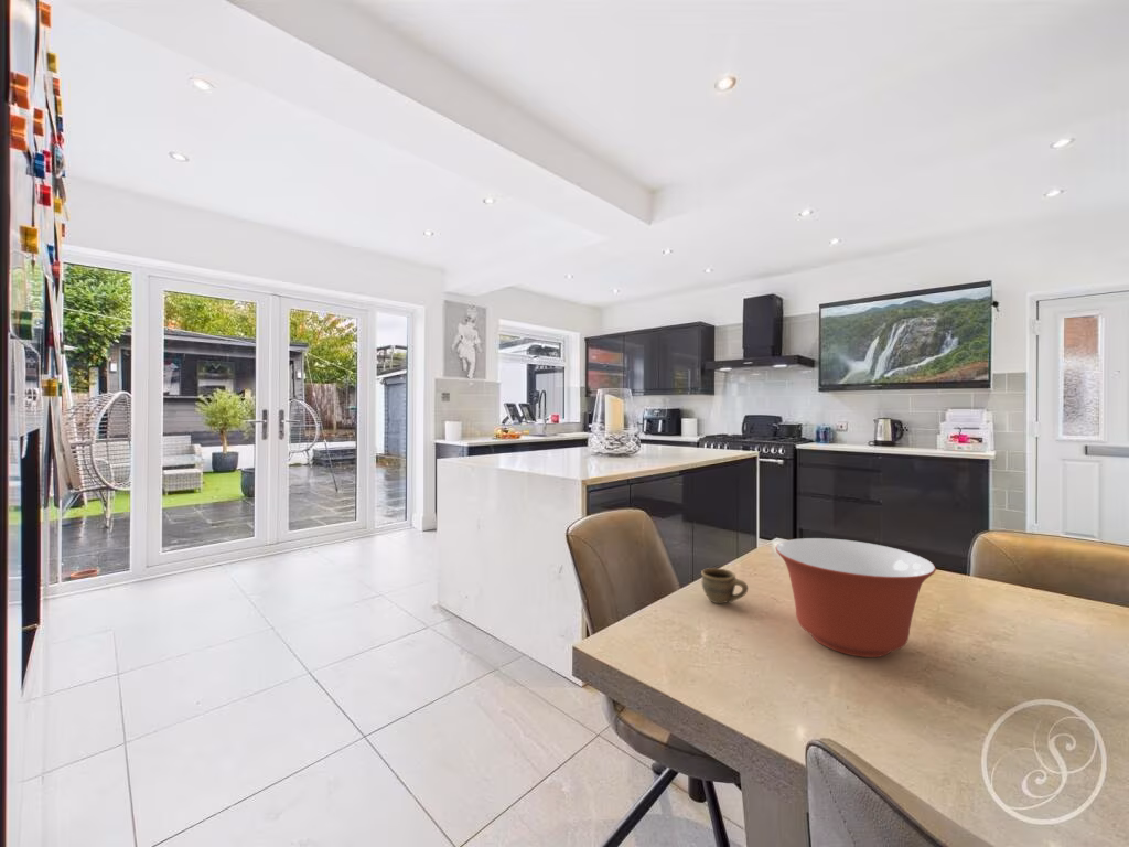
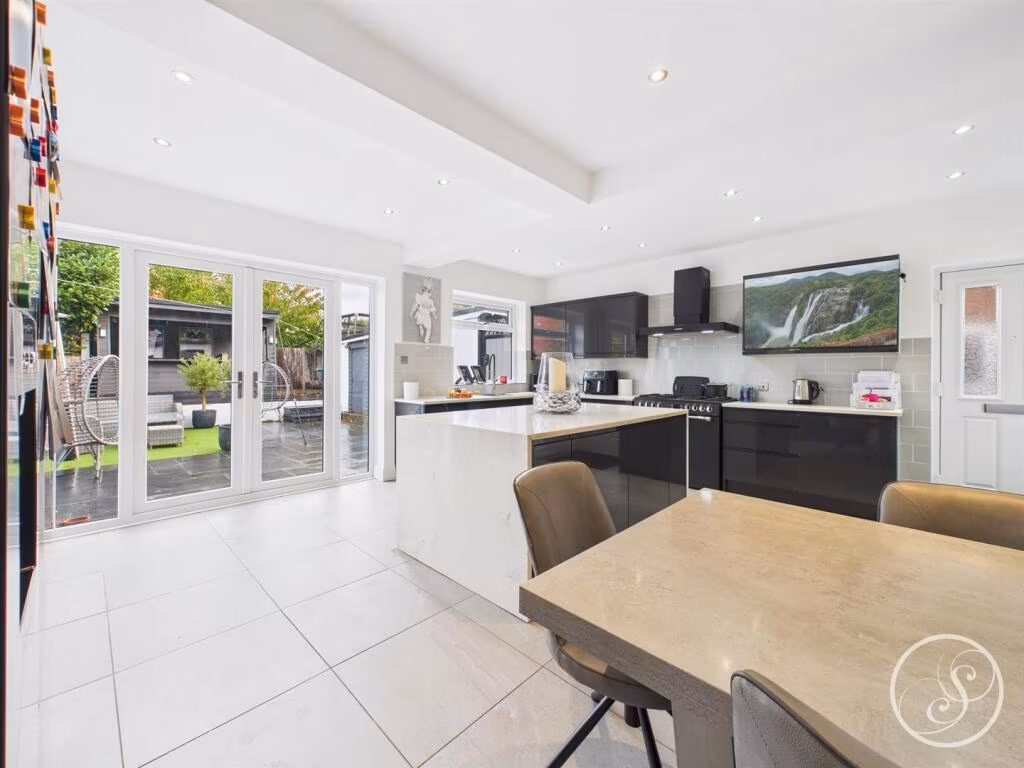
- mixing bowl (849, 597)
- cup (723, 588)
